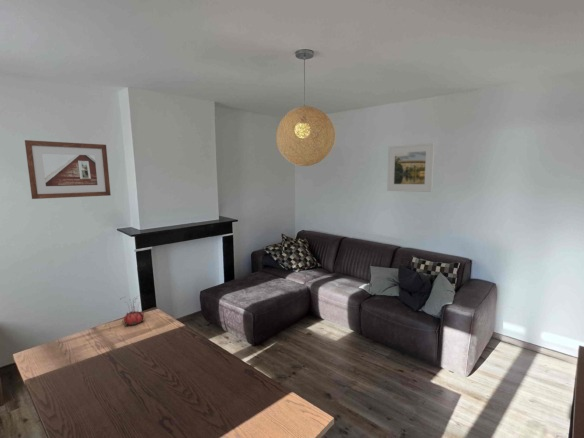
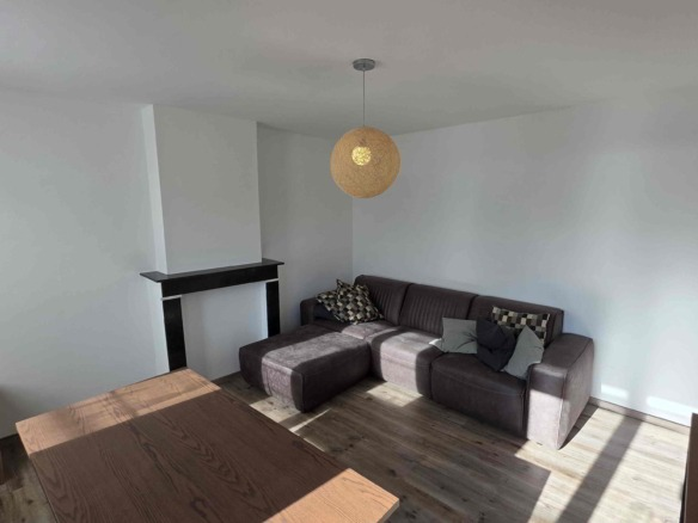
- picture frame (71, 170)
- flower (133, 309)
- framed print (409, 168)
